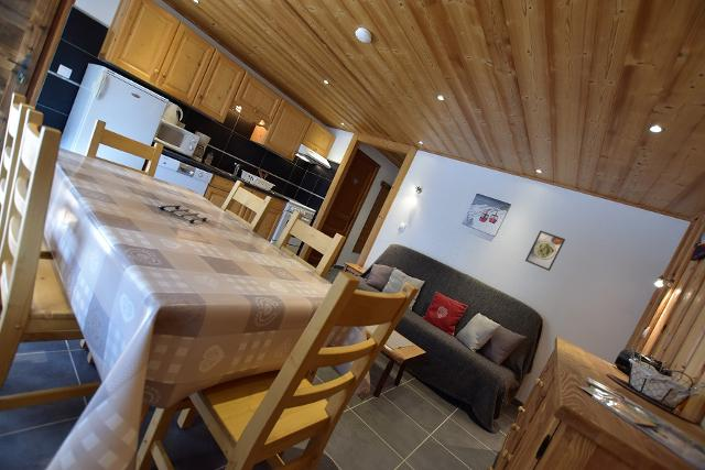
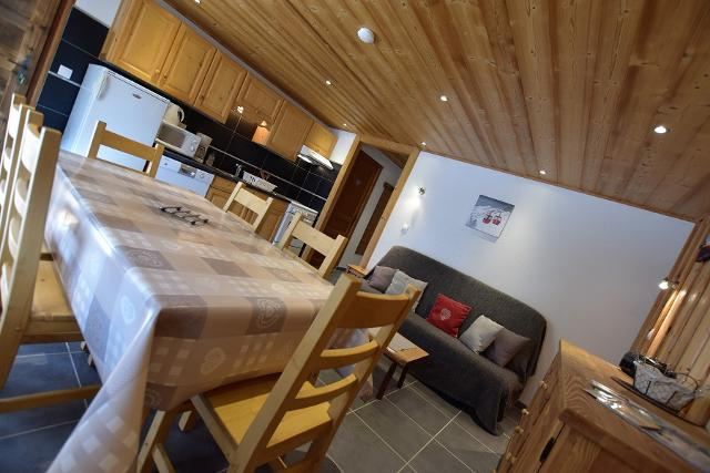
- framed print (544, 250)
